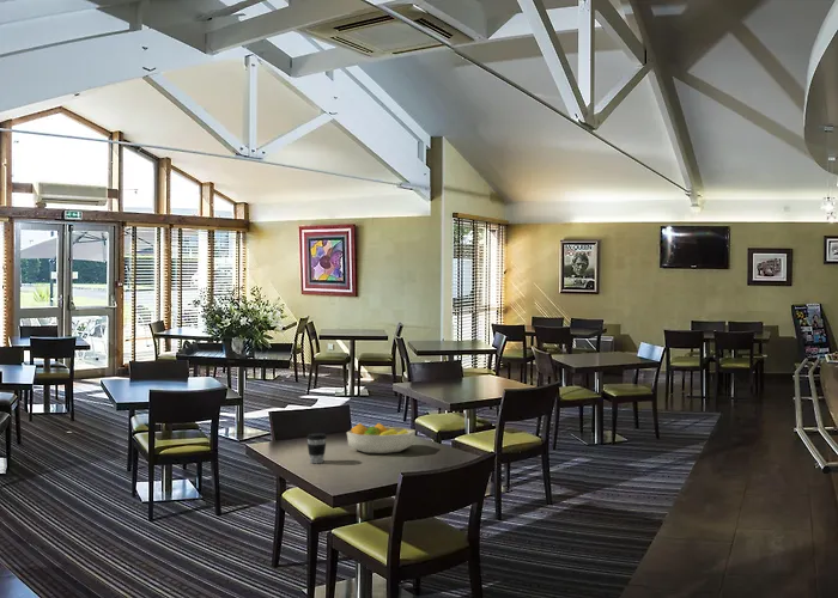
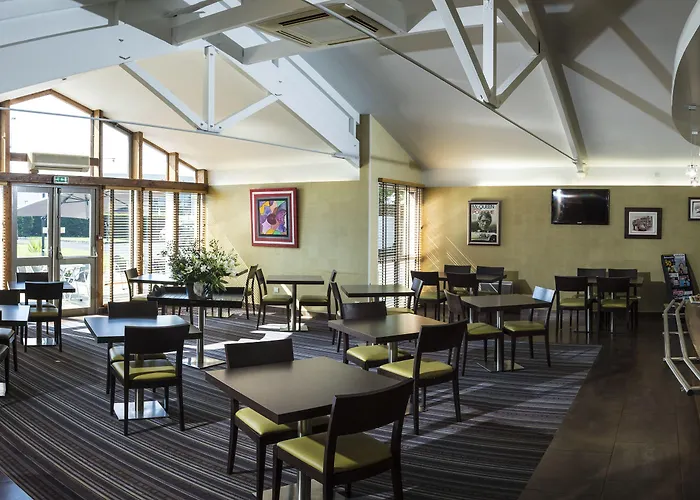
- coffee cup (316, 447)
- fruit bowl (381, 435)
